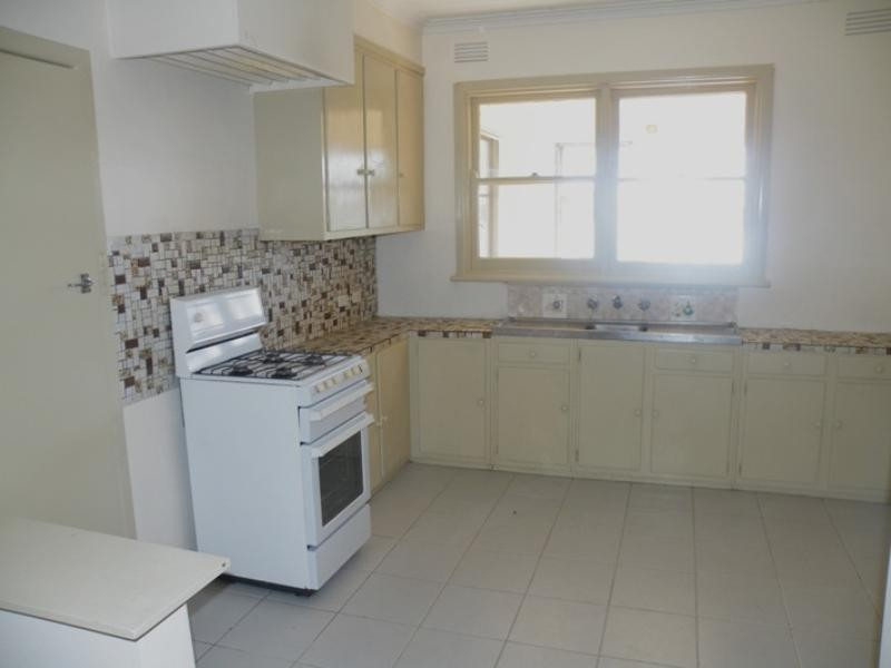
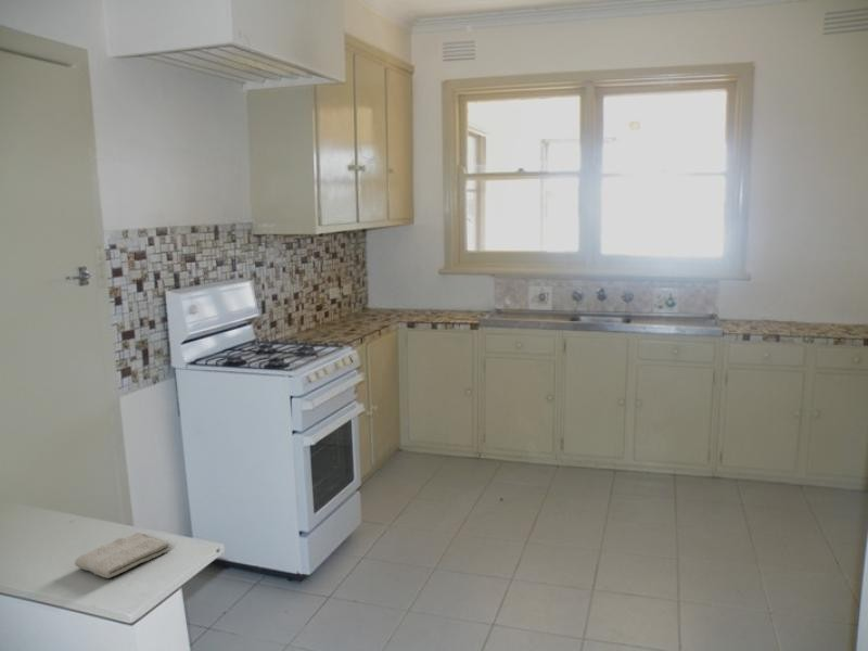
+ washcloth (125, 553)
